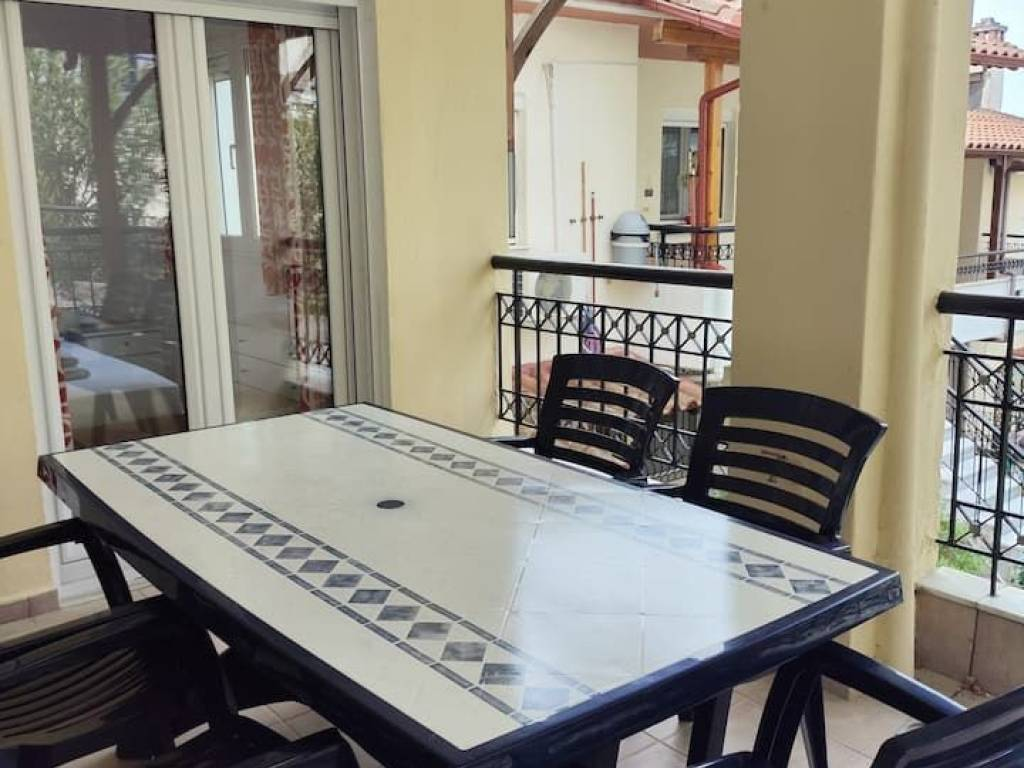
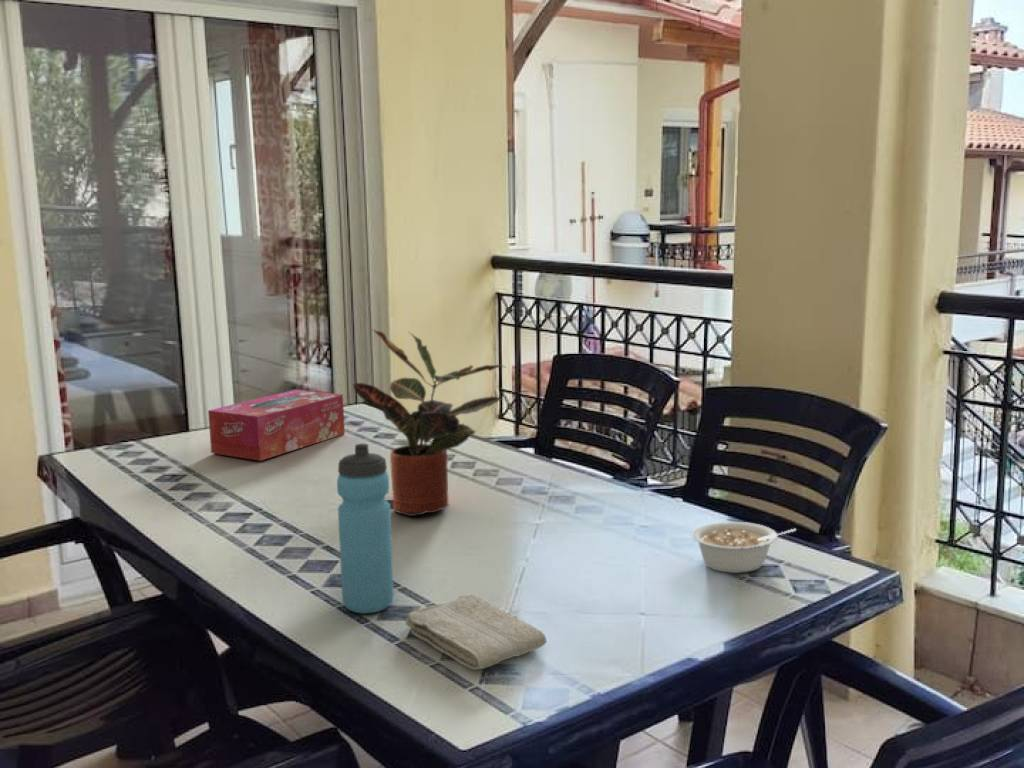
+ washcloth (473, 628)
+ legume (736, 545)
+ potted plant (435, 419)
+ tissue box (279, 422)
+ water bottle (365, 525)
